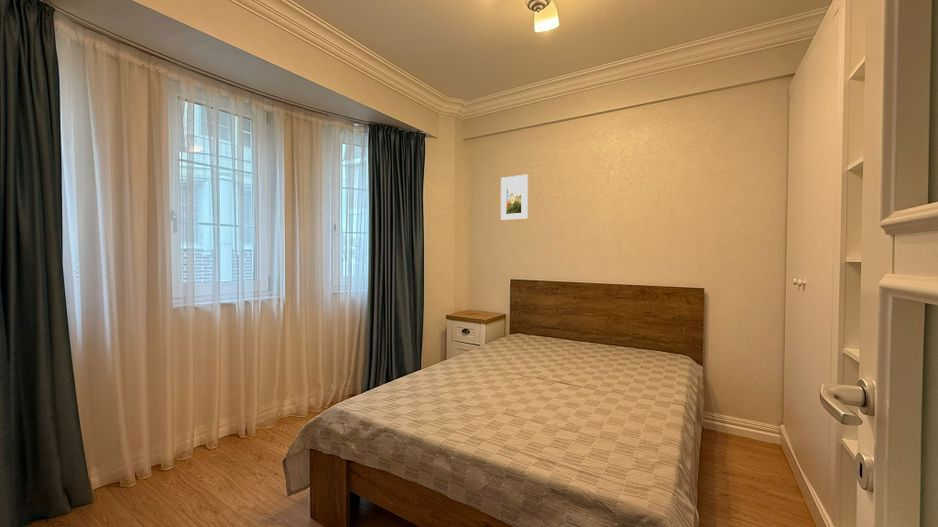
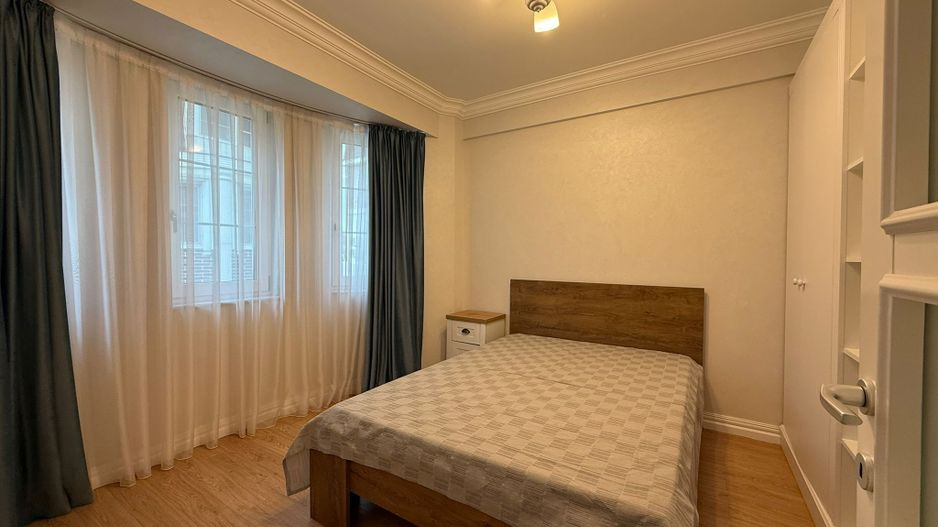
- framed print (514, 197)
